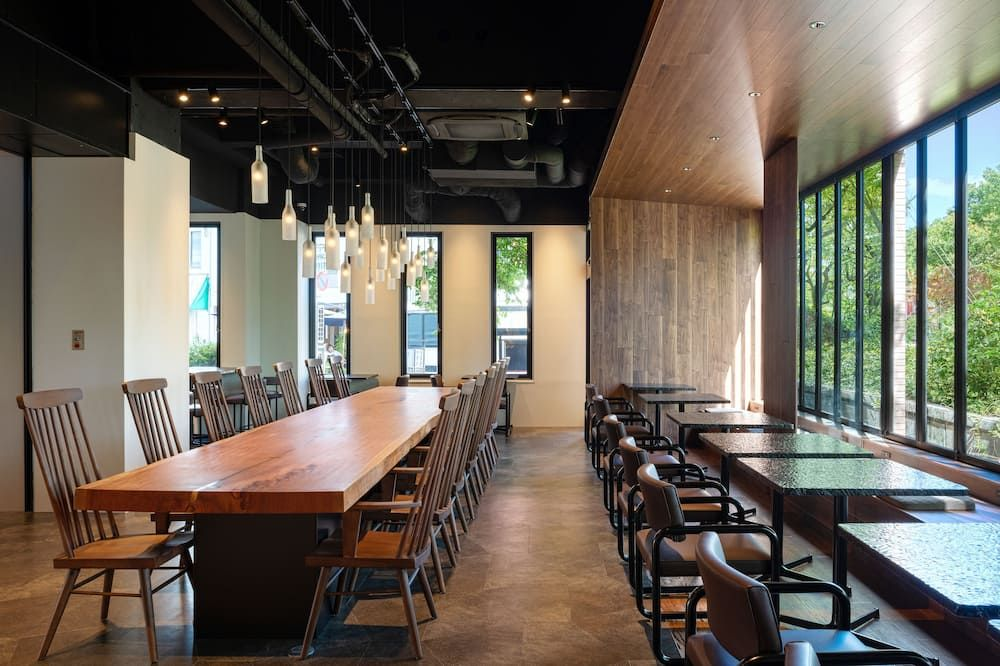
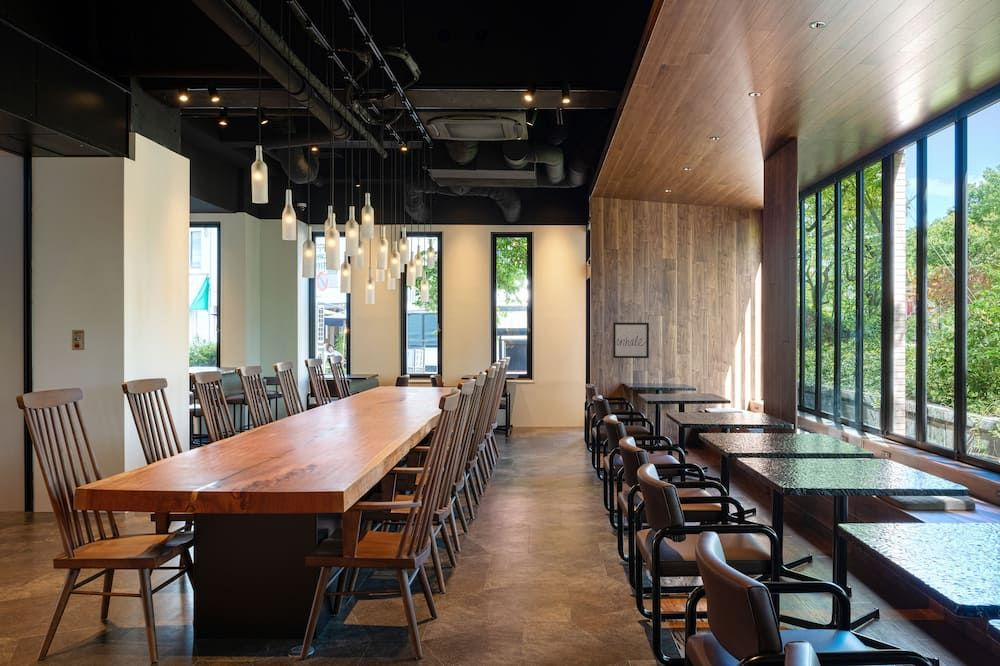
+ wall art (630, 340)
